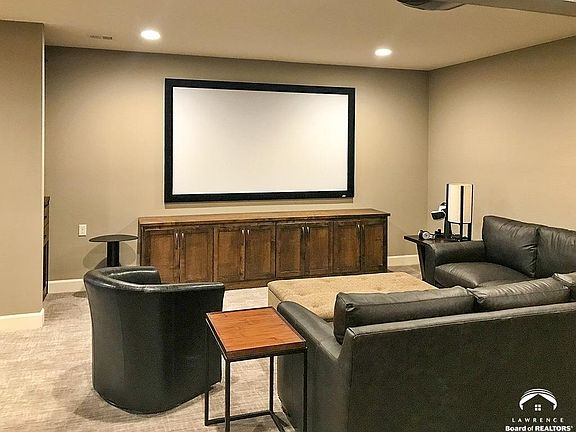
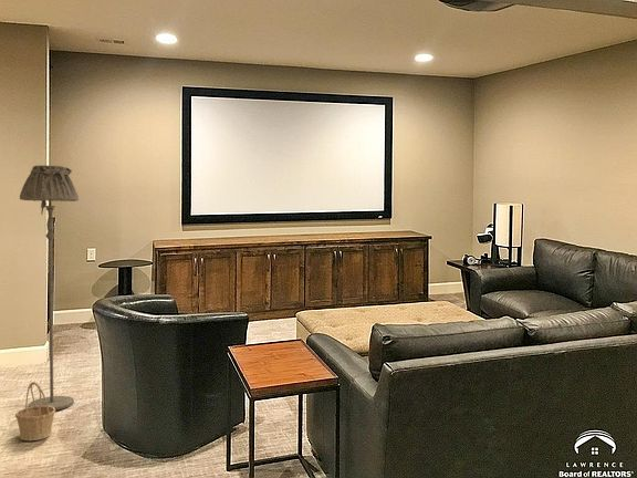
+ floor lamp (50, 285)
+ basket (35, 408)
